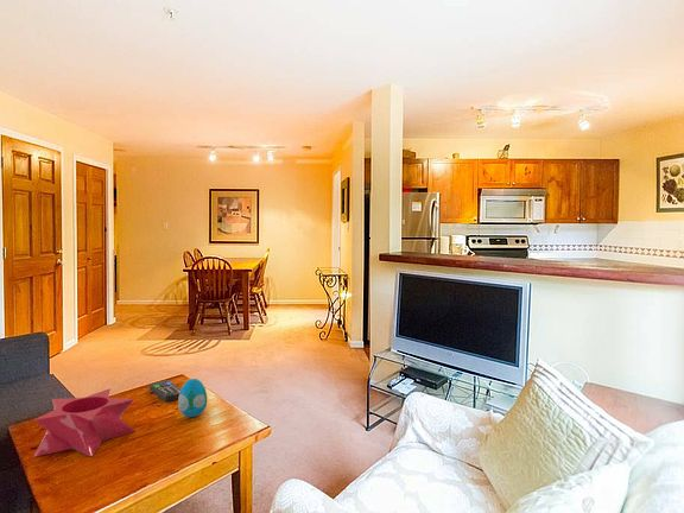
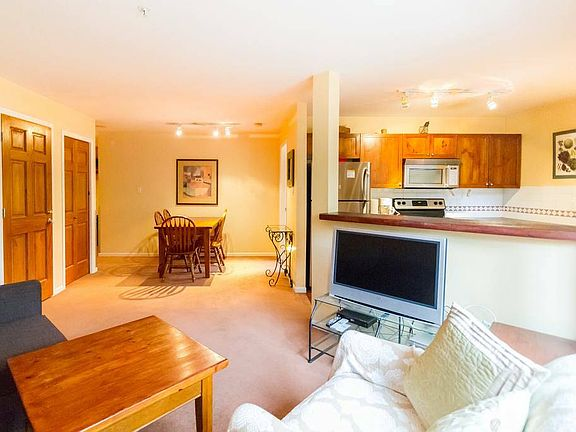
- decorative egg (192, 397)
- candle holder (82, 420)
- remote control (166, 390)
